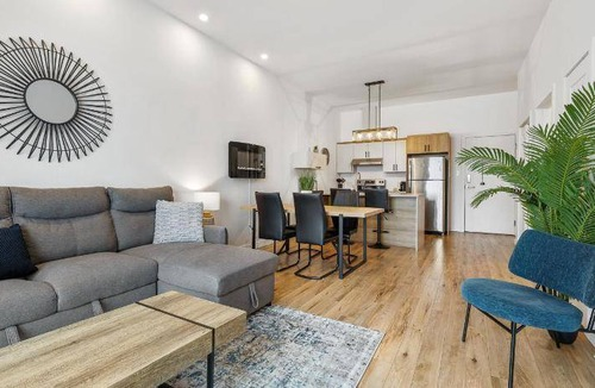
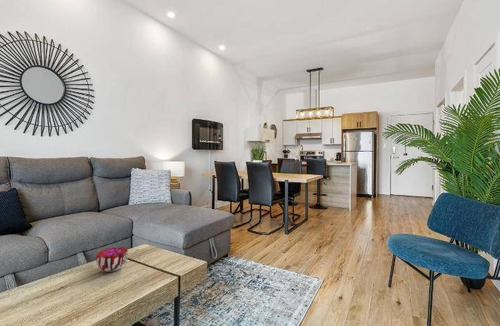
+ decorative bowl (112, 260)
